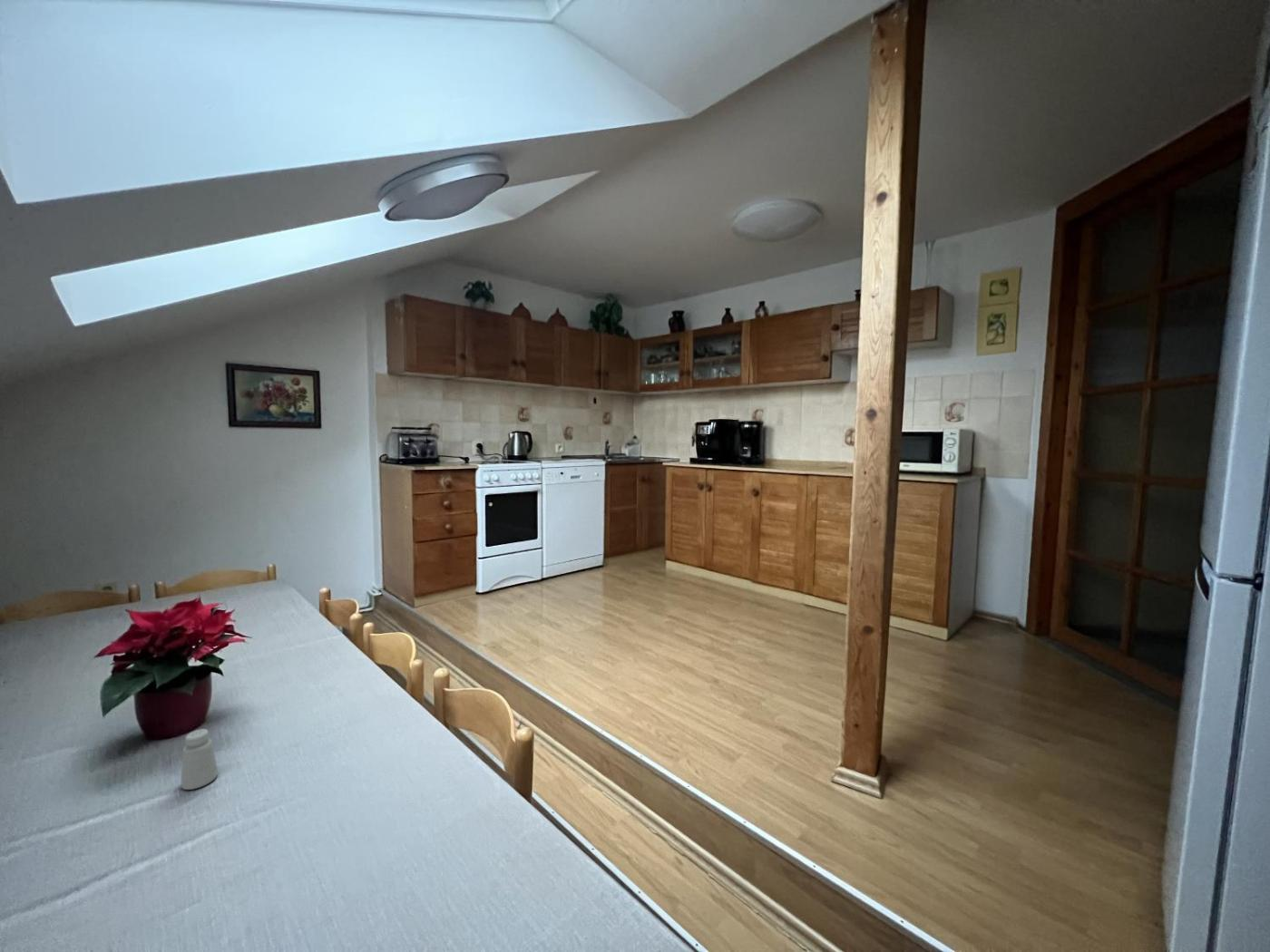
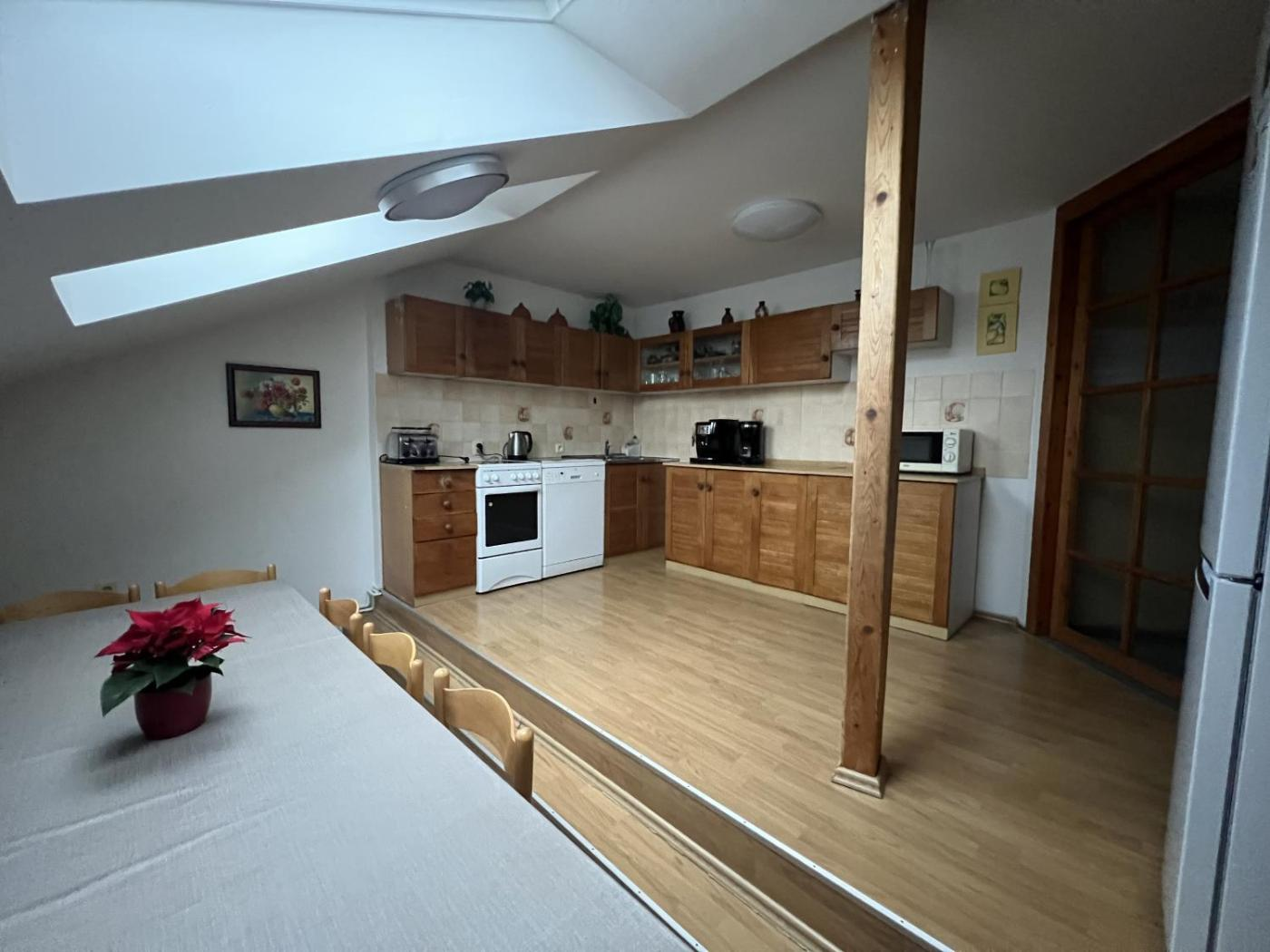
- saltshaker (198, 756)
